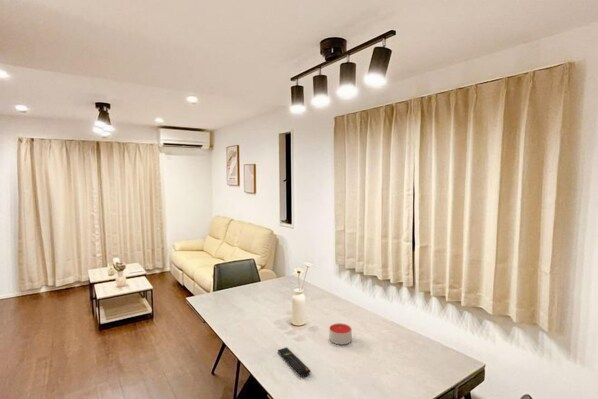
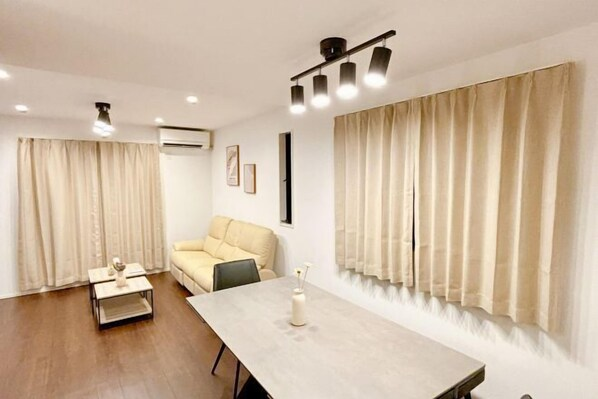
- remote control (293, 361)
- candle (340, 333)
